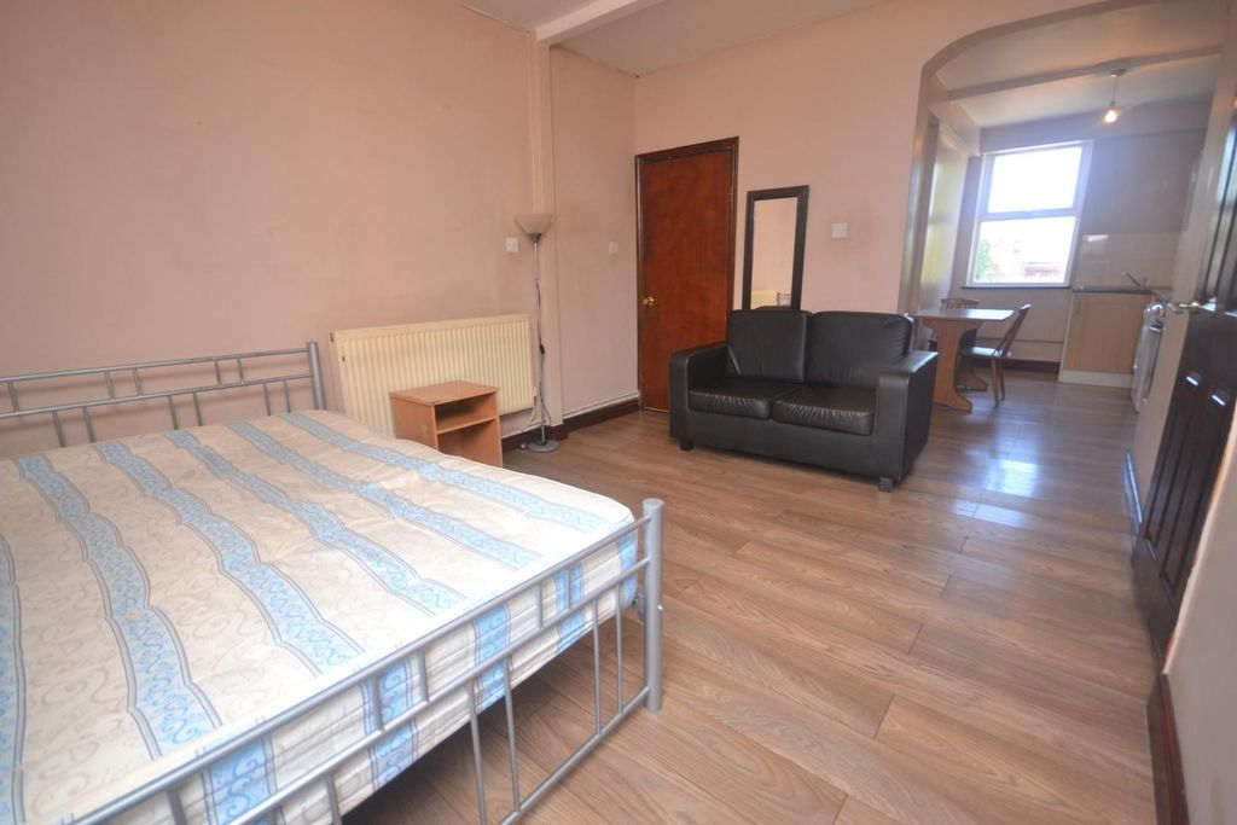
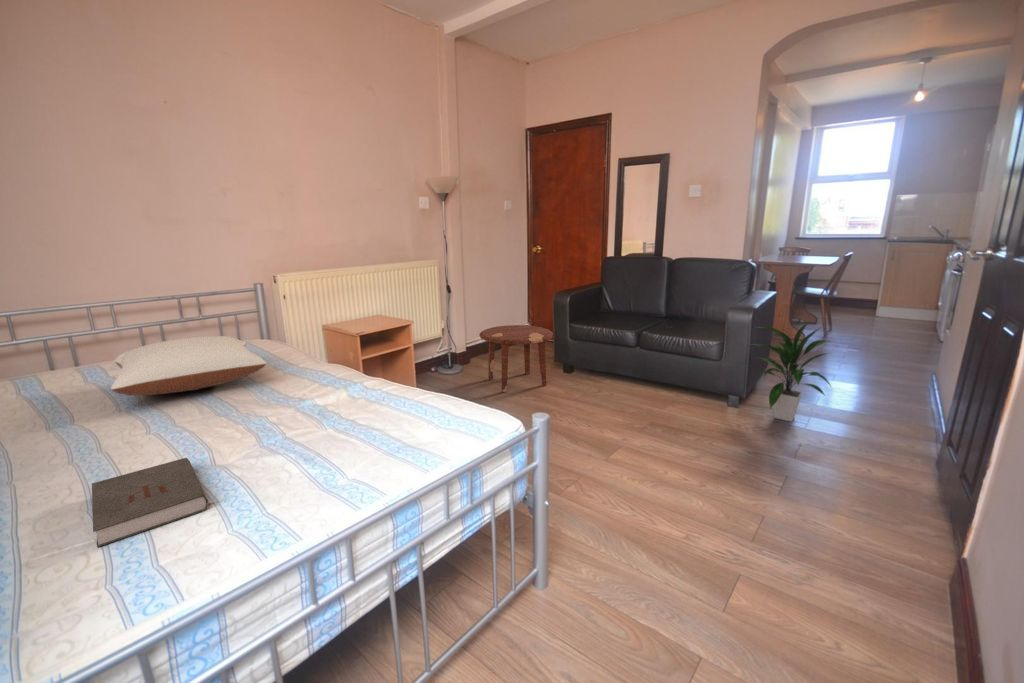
+ indoor plant (787, 370)
+ book (149, 495)
+ side table (524, 357)
+ pillow (189, 363)
